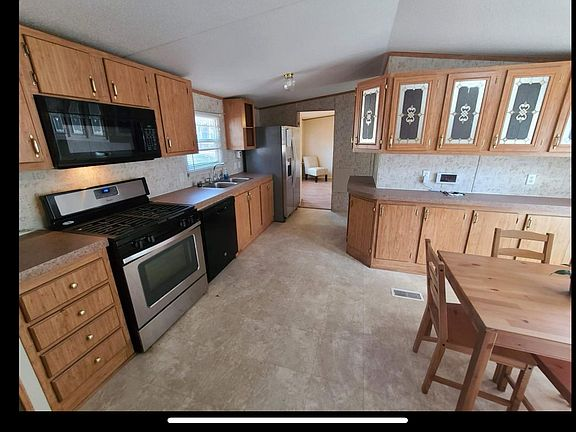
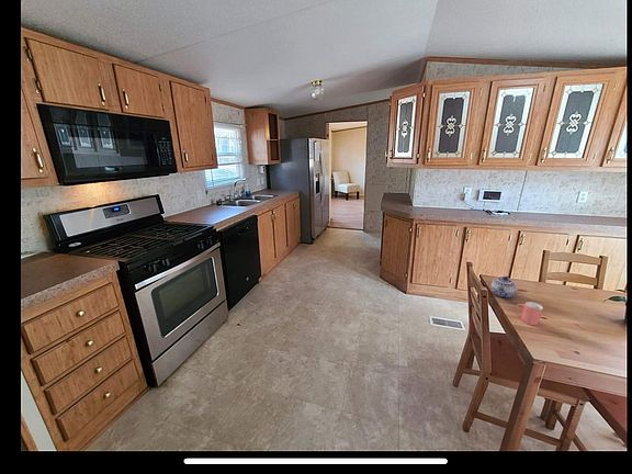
+ cup (528, 312)
+ teapot (504, 285)
